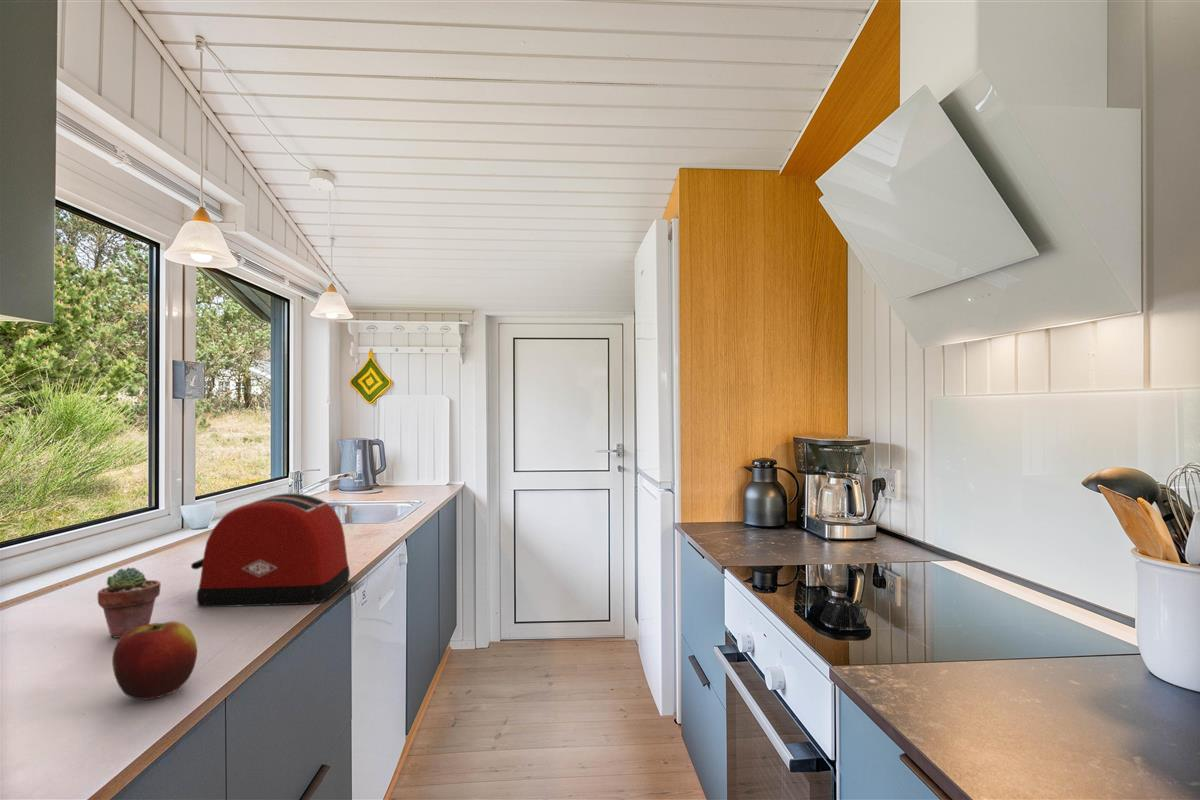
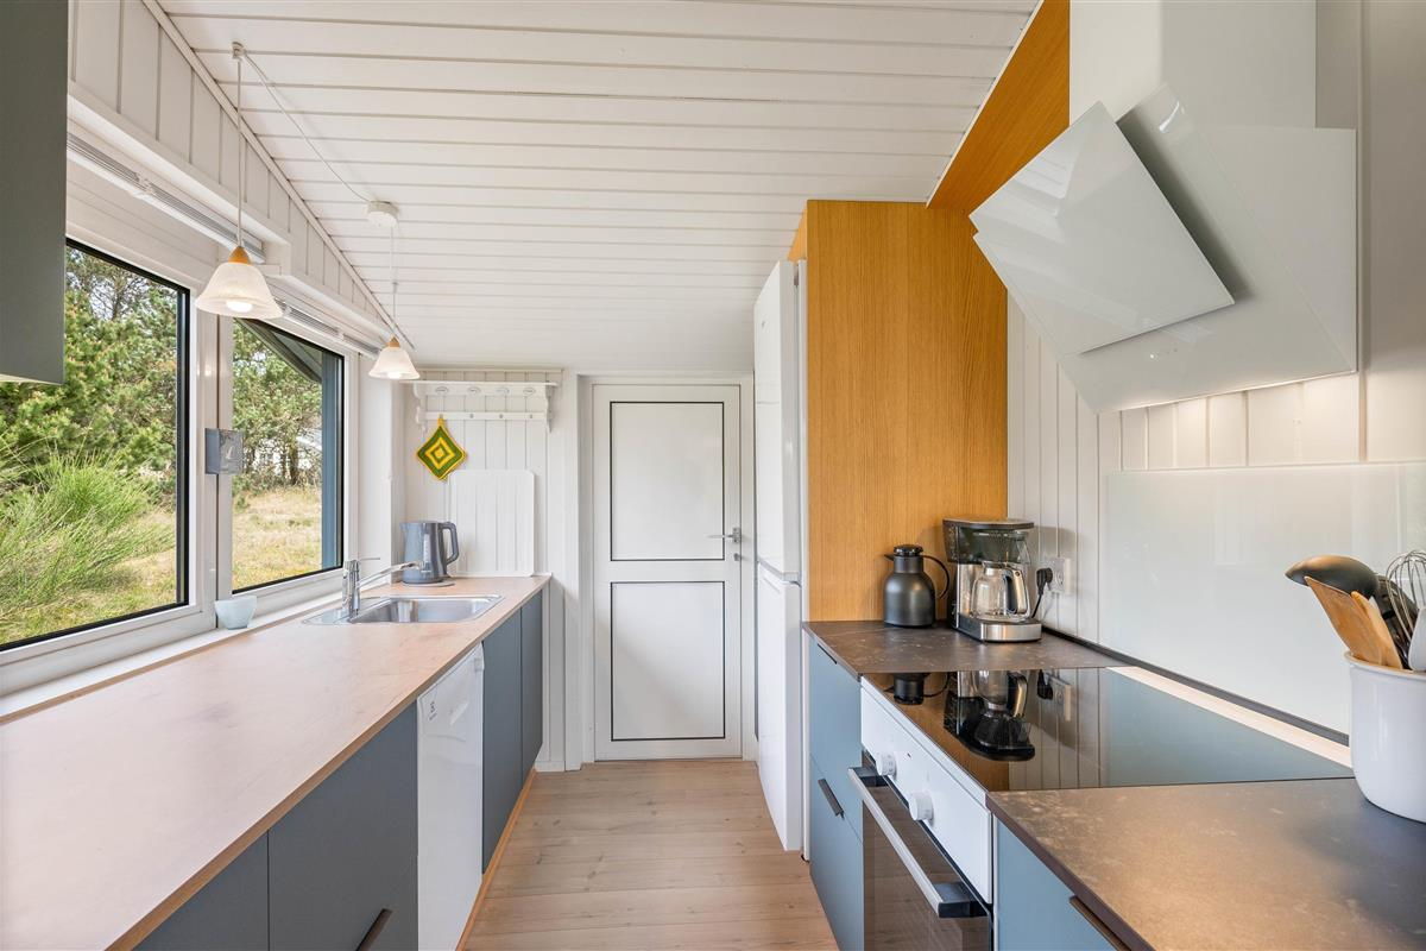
- potted succulent (129, 599)
- apple (155, 658)
- toaster (278, 544)
